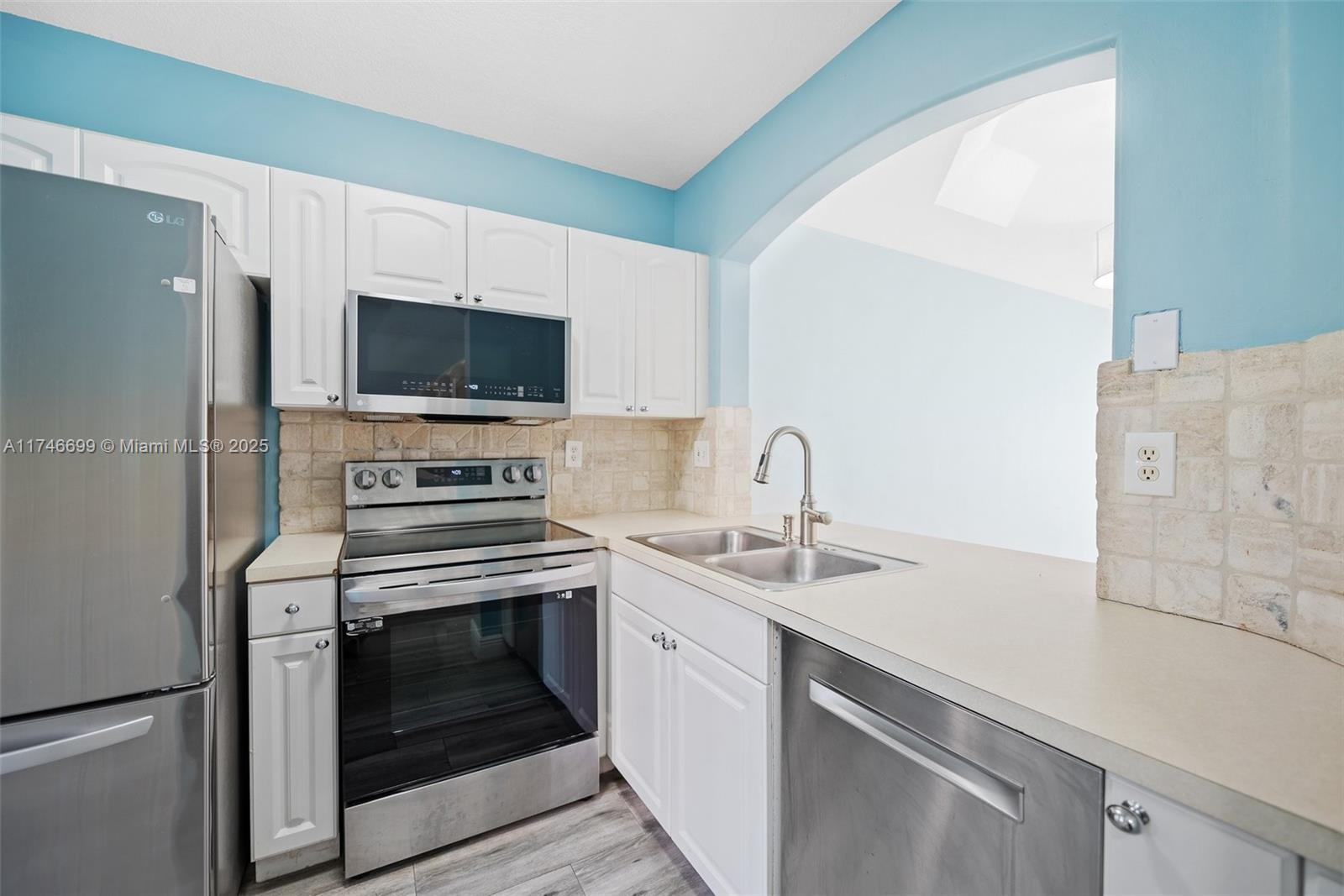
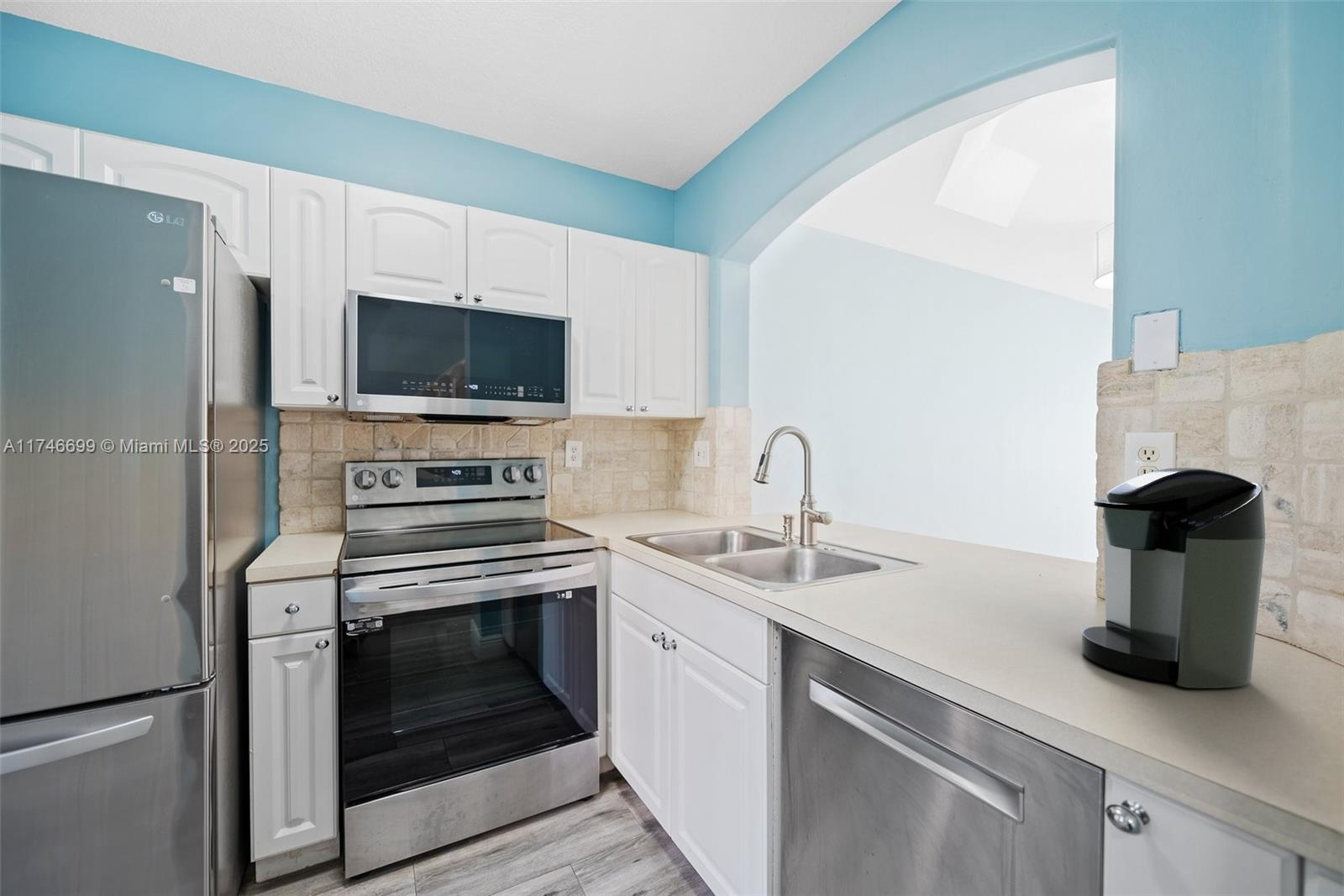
+ coffee maker (1148, 558)
